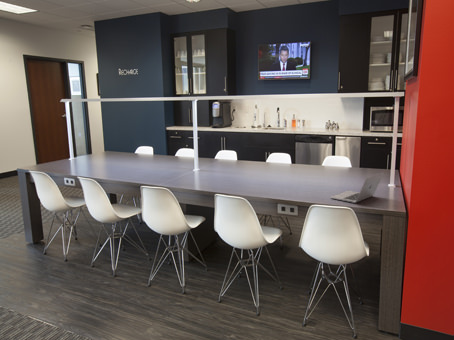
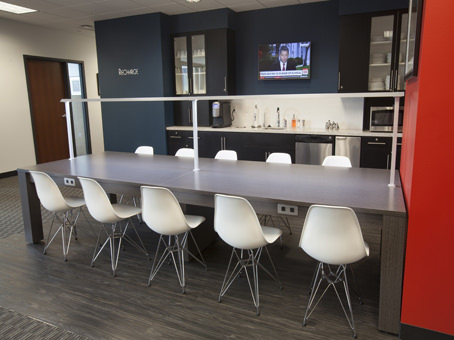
- laptop (361, 188)
